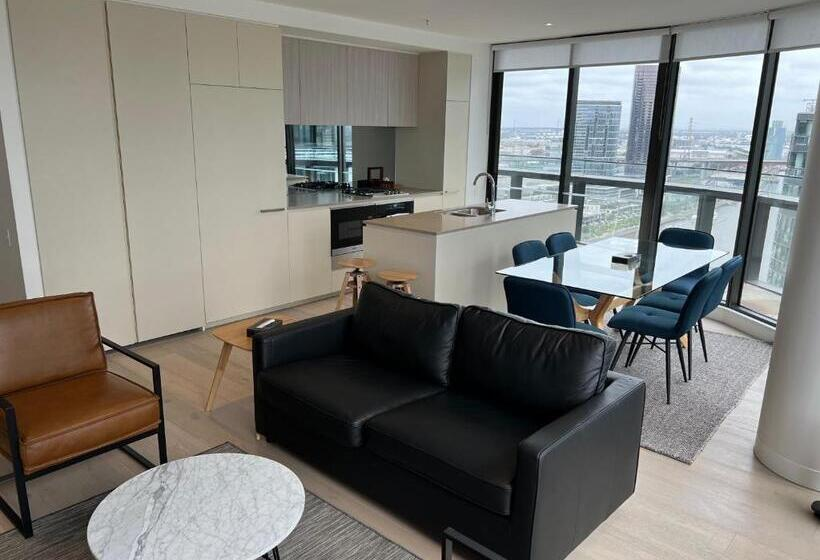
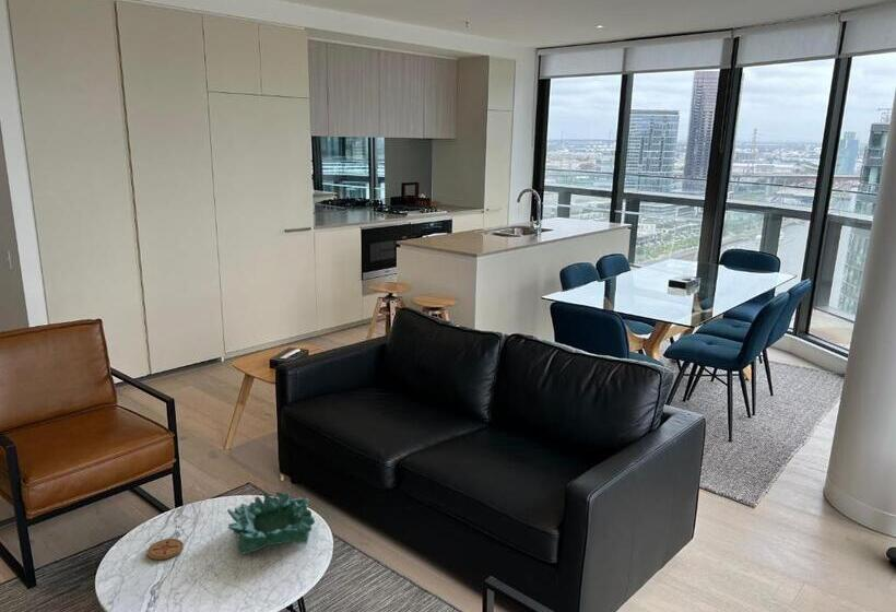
+ decorative bowl (270, 521)
+ coaster (165, 549)
